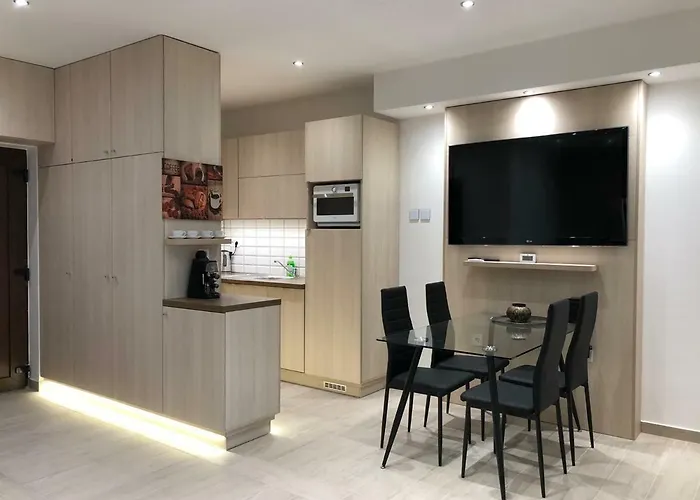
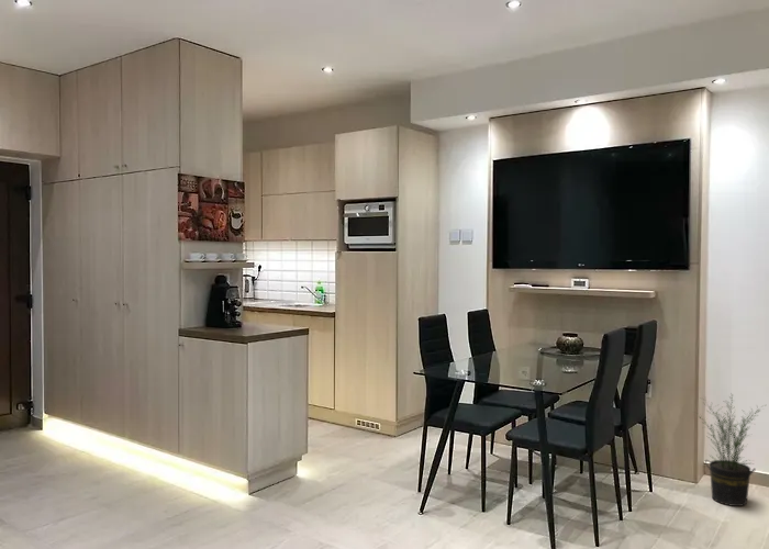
+ potted plant (728, 447)
